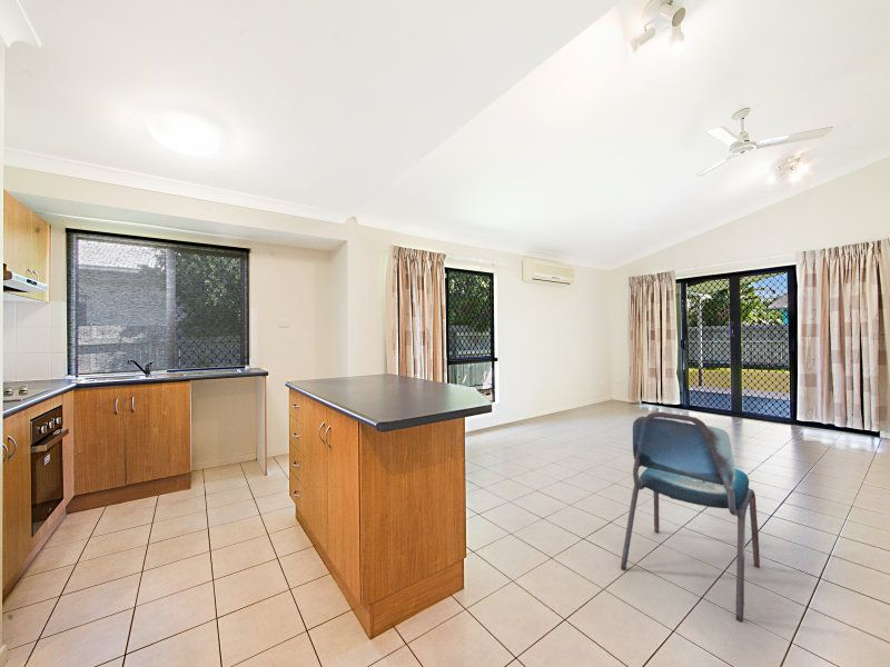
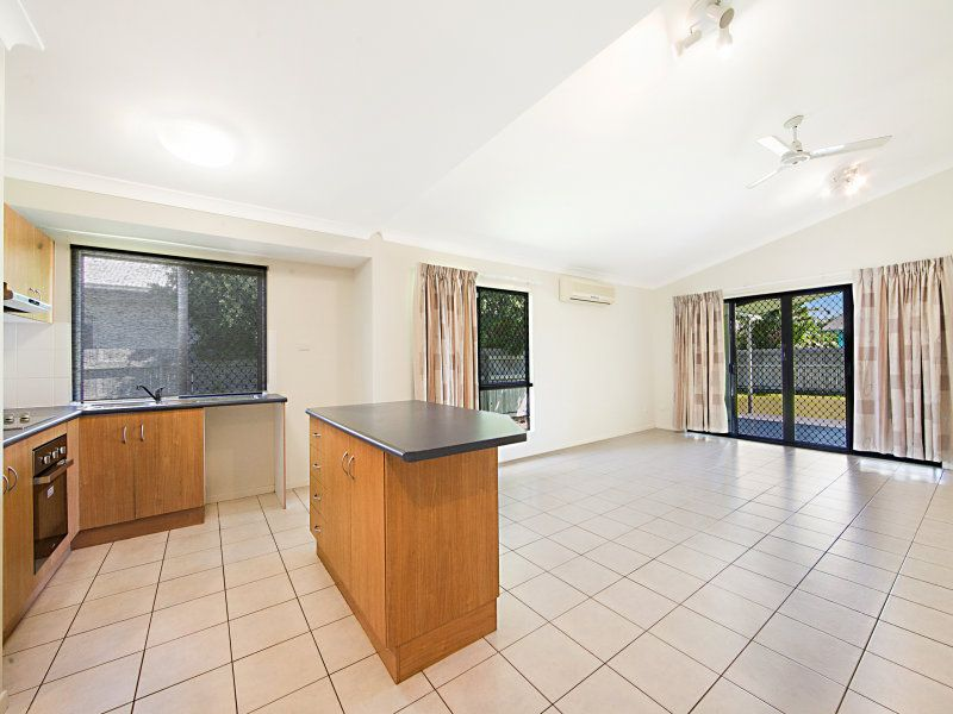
- dining chair (689, 486)
